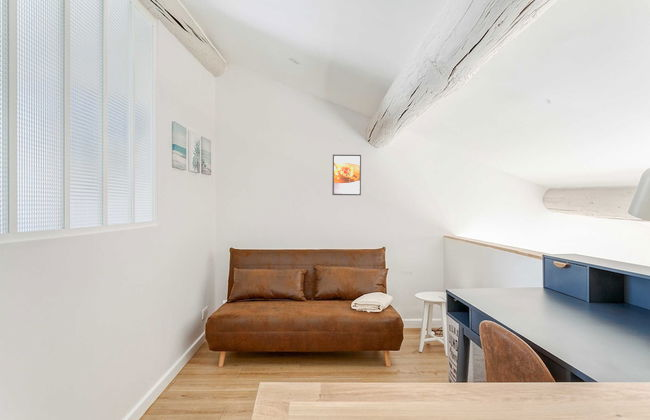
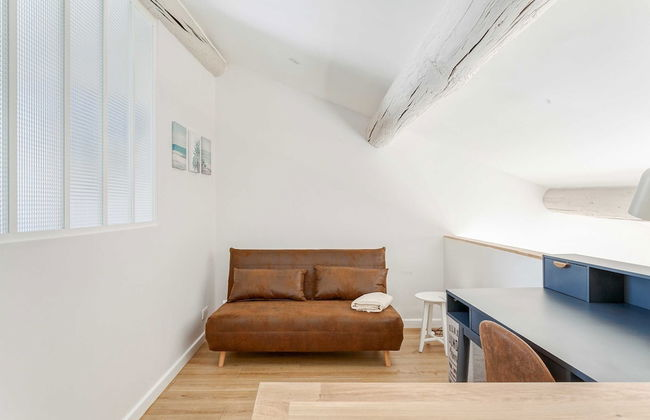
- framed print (346, 174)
